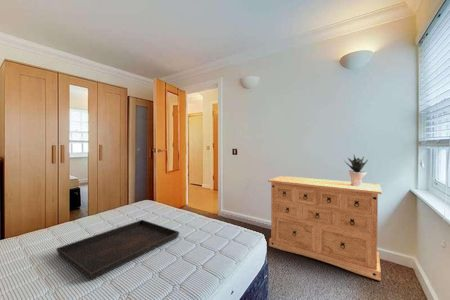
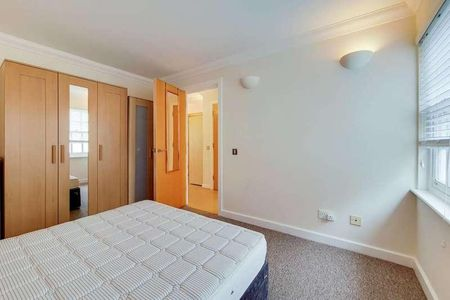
- dresser (320, 216)
- potted plant (356, 169)
- serving tray (123, 242)
